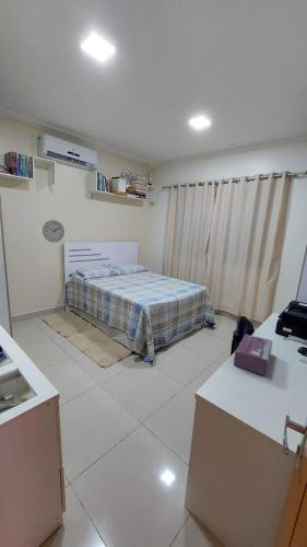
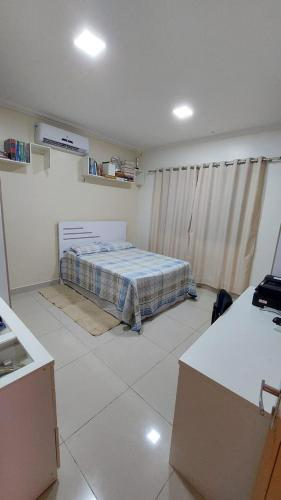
- wall clock (54, 231)
- tissue box (253, 351)
